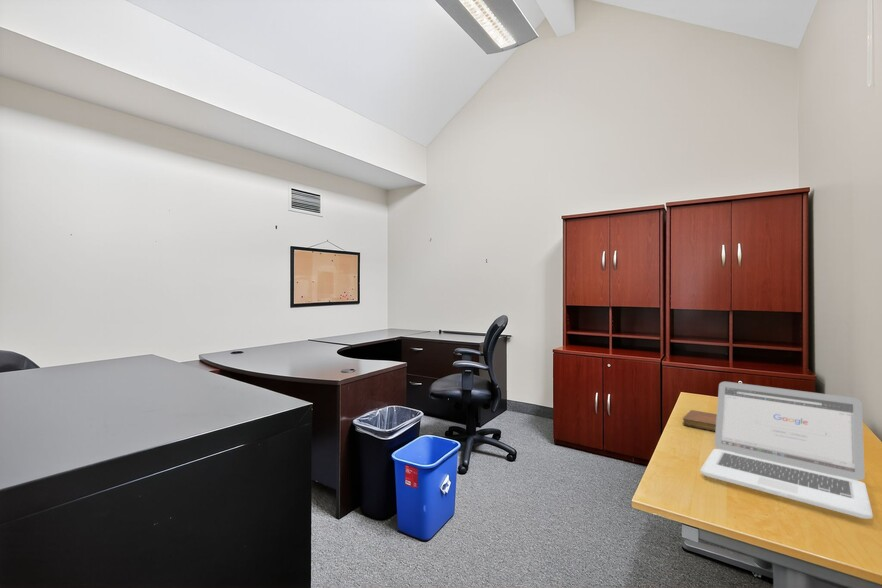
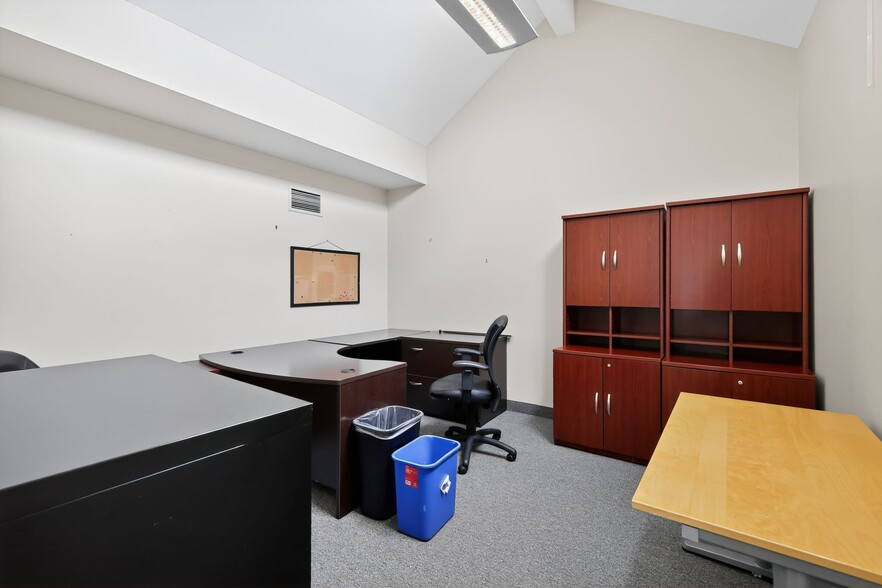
- laptop (780, 437)
- notebook (715, 423)
